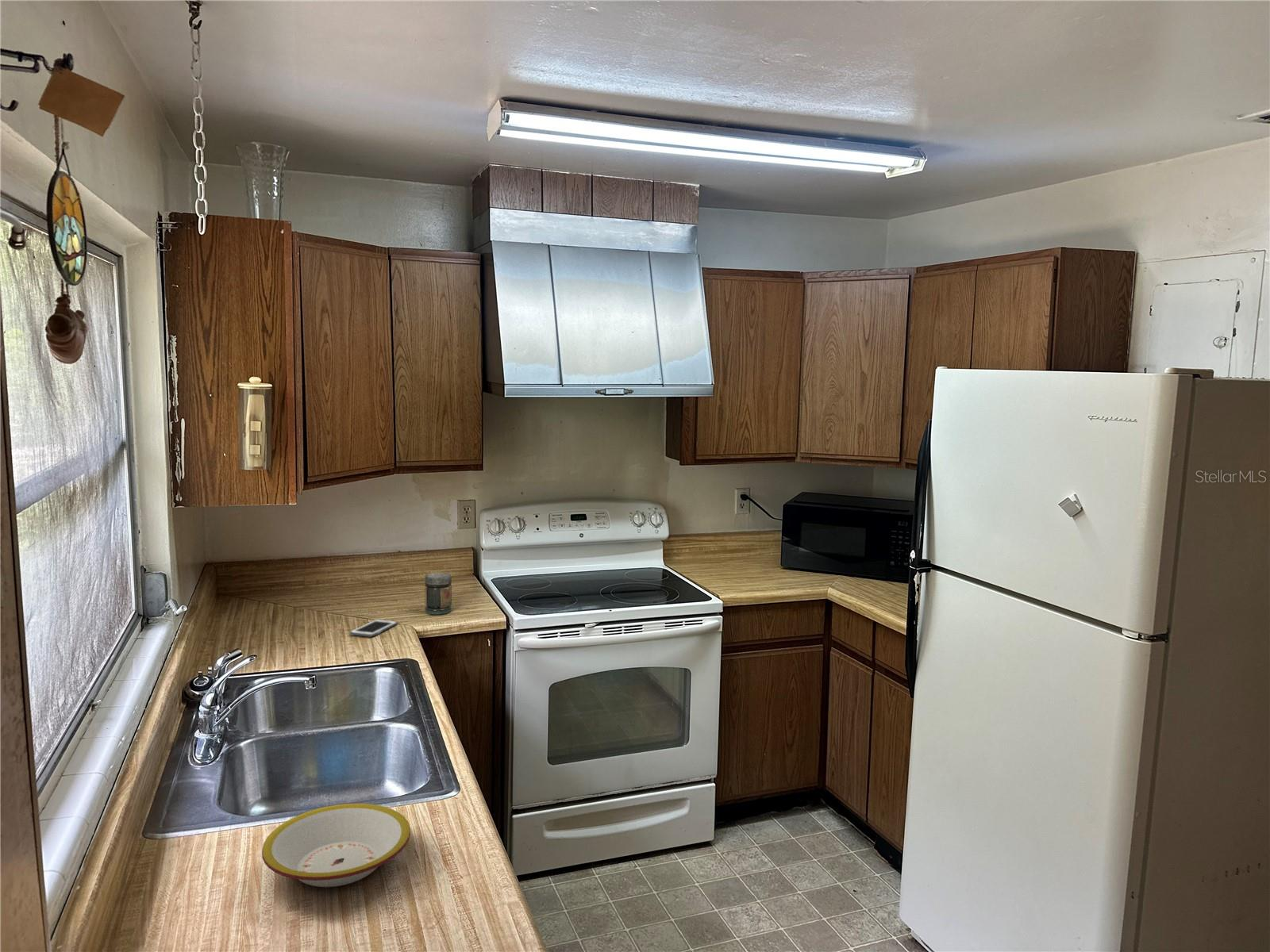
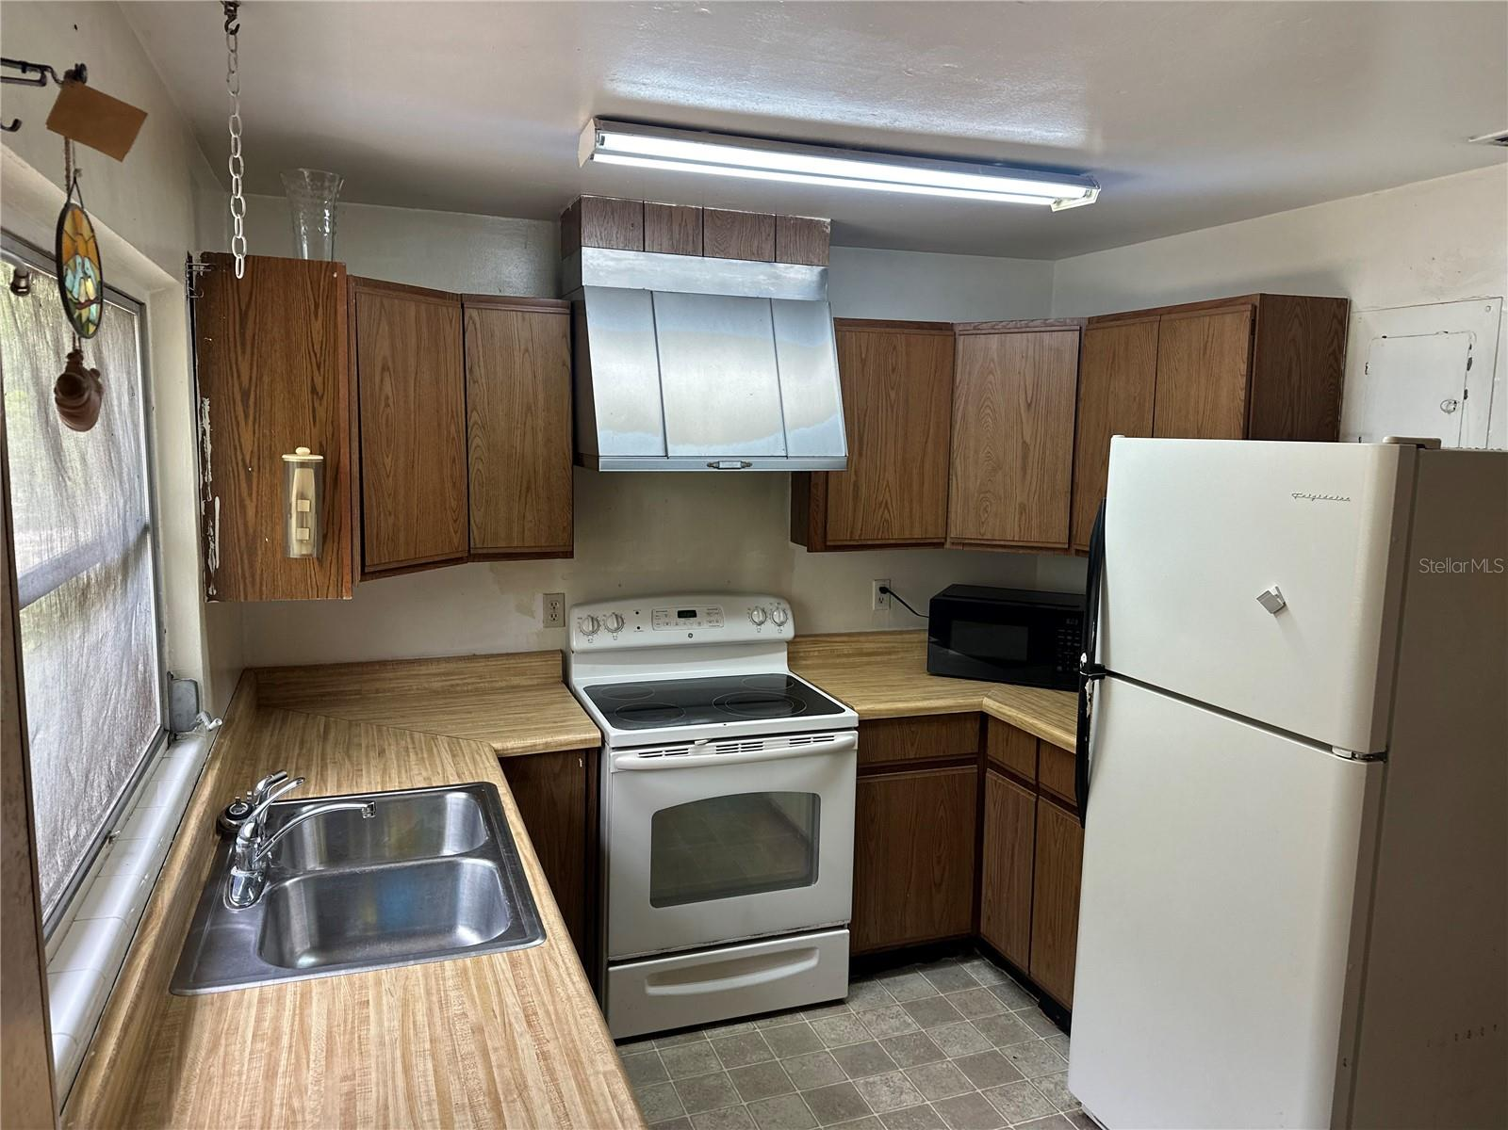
- cell phone (374, 628)
- bowl (338, 850)
- jar (438, 593)
